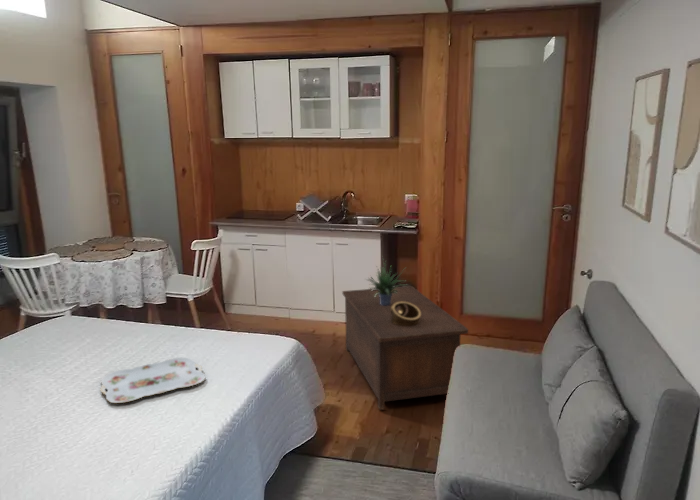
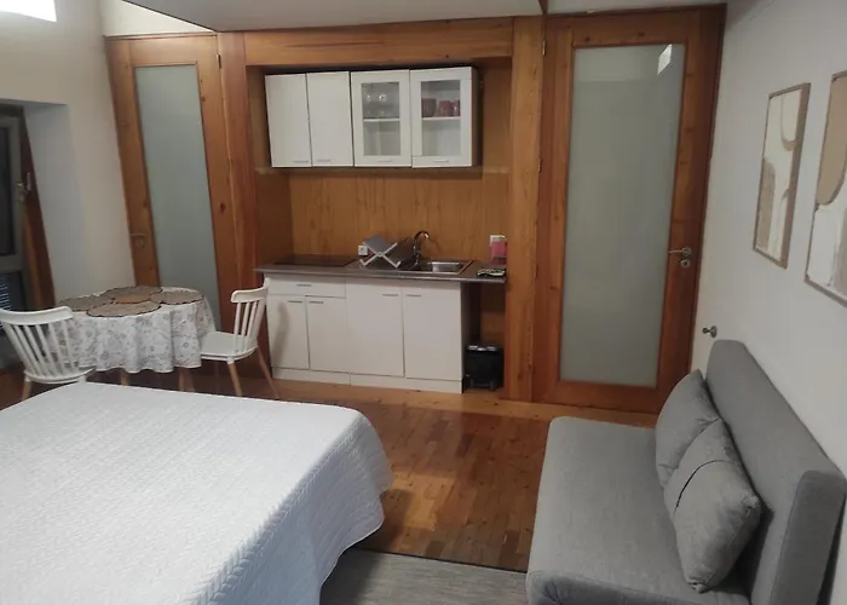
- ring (404, 312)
- potted plant (387, 280)
- cabinet (397, 340)
- serving tray (153, 379)
